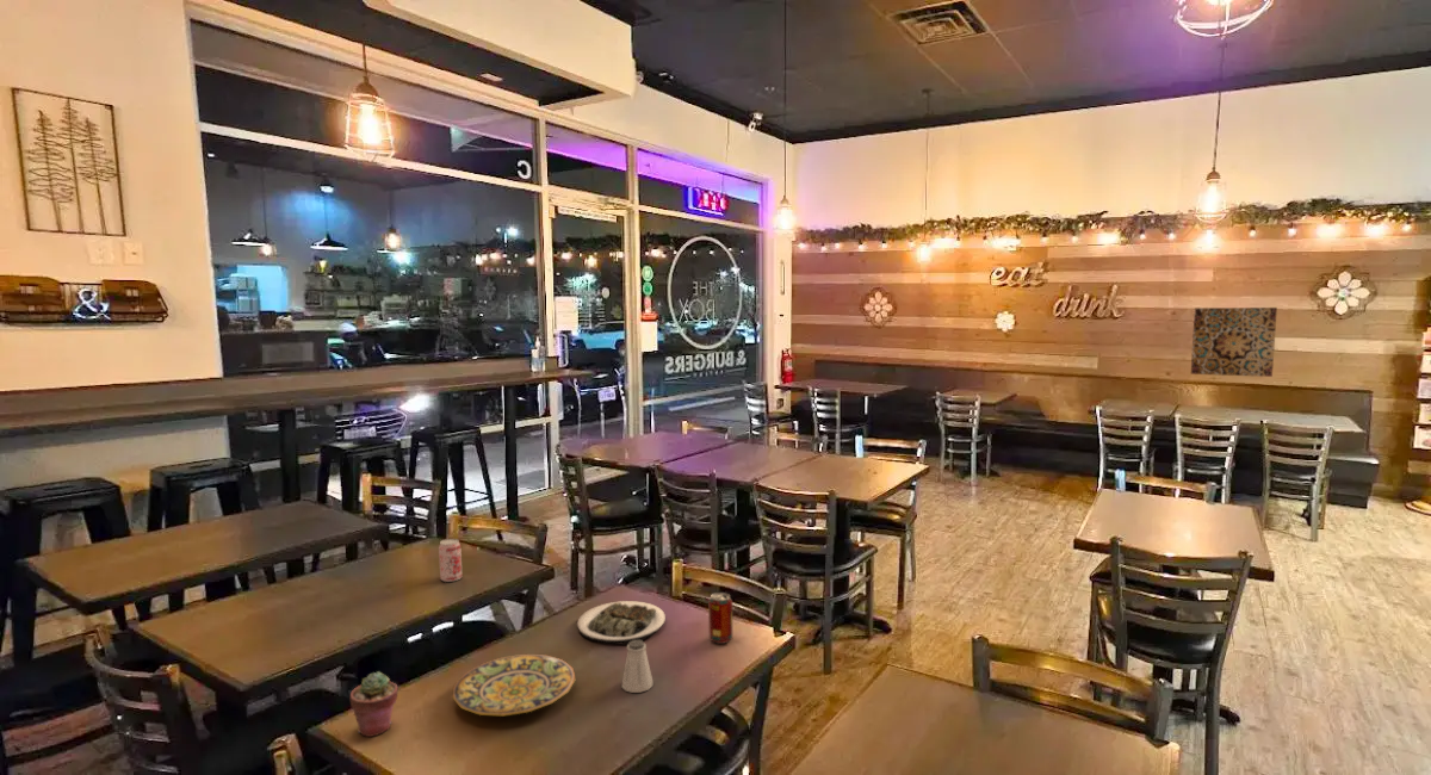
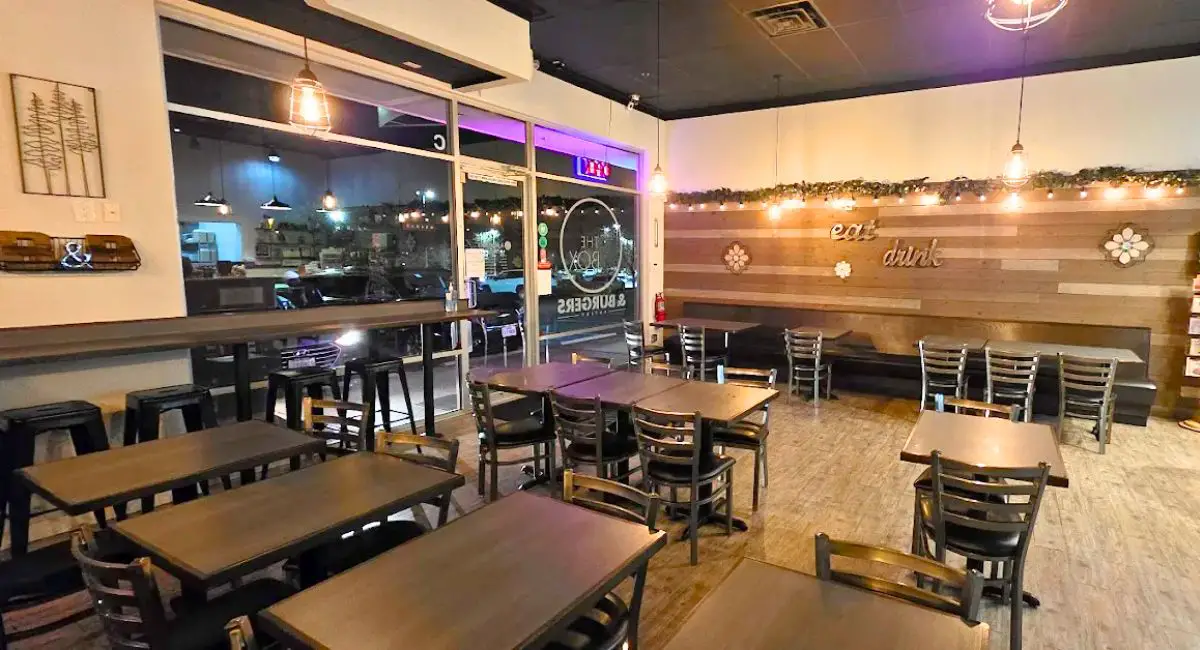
- saltshaker (637, 663)
- plate (621, 619)
- beverage can (720, 616)
- plate (515, 687)
- beverage can (450, 559)
- potted succulent (374, 701)
- wall art (1232, 341)
